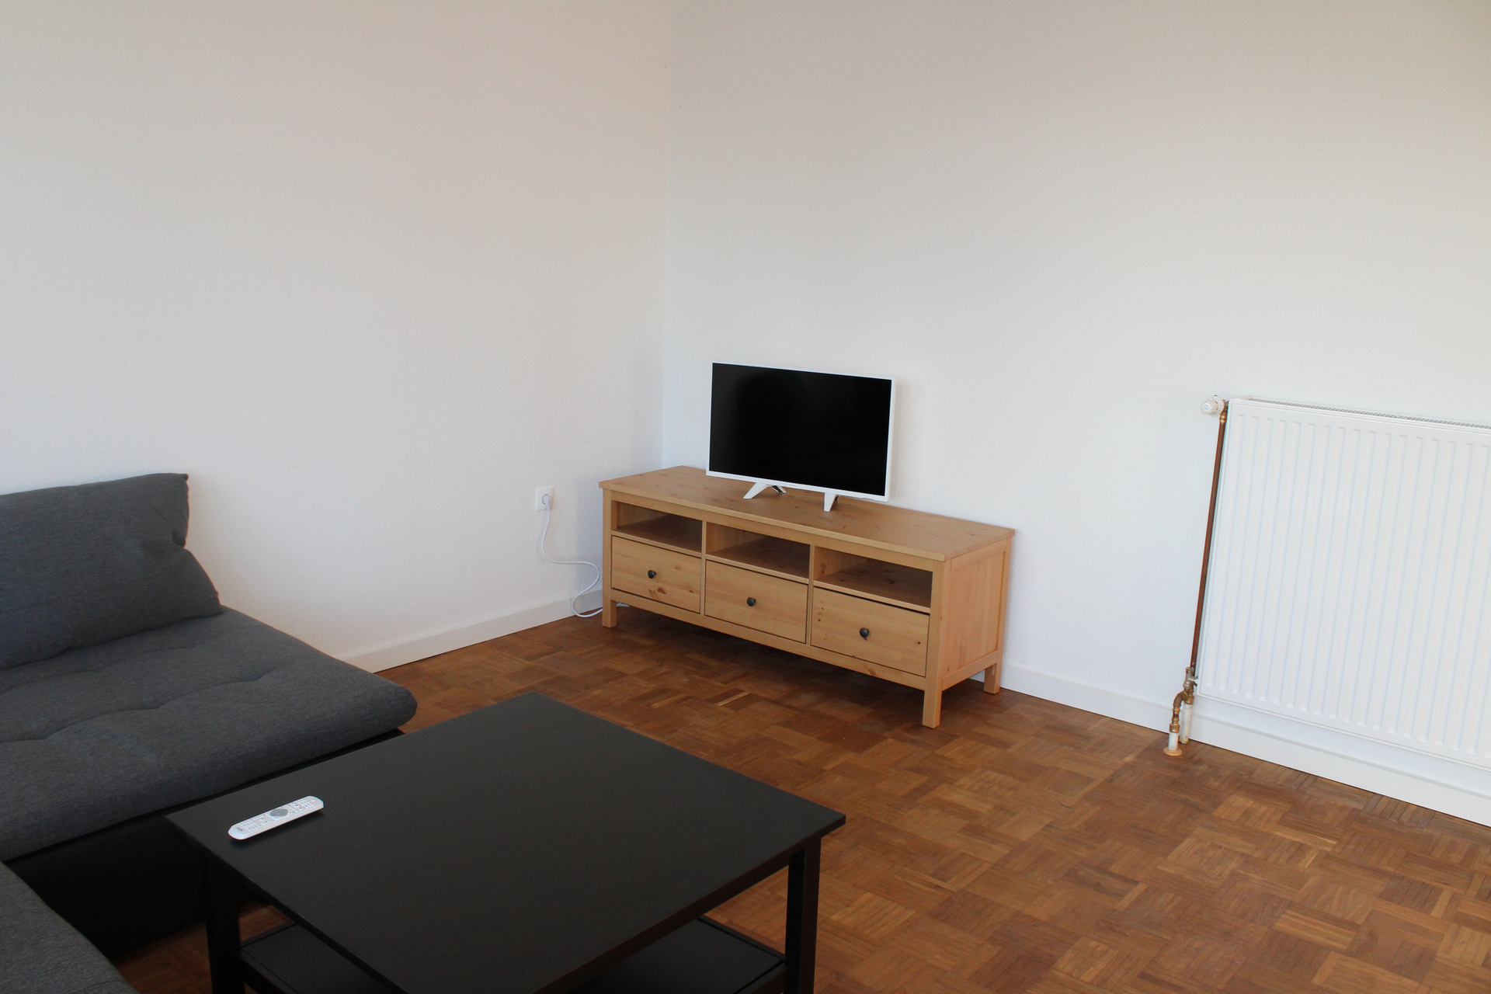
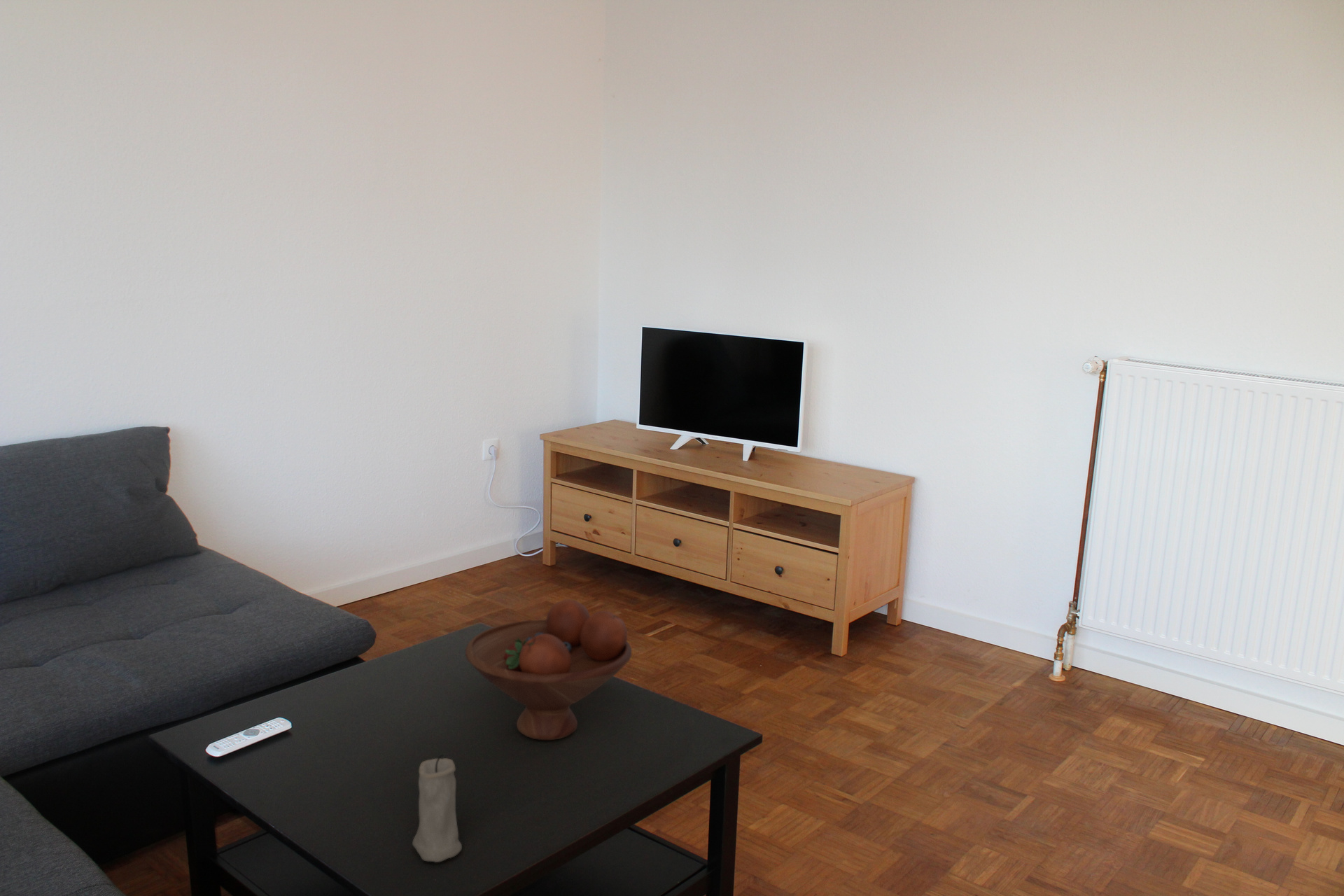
+ candle (438, 803)
+ fruit bowl (548, 671)
